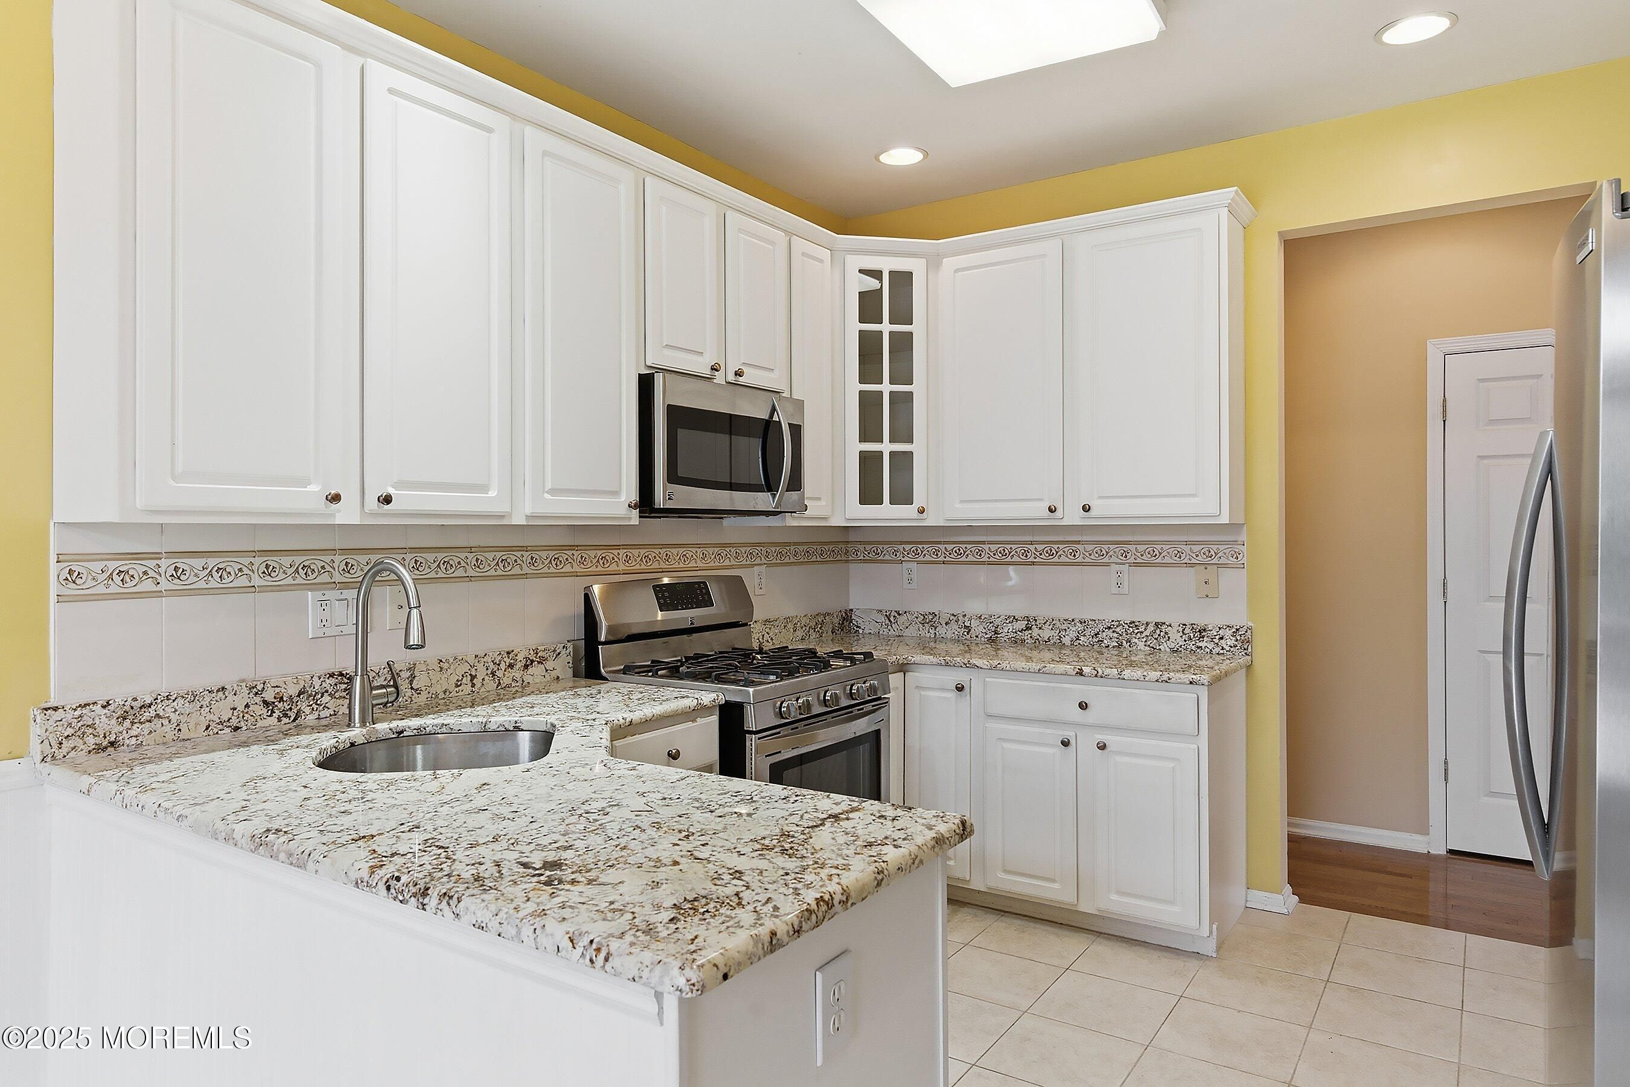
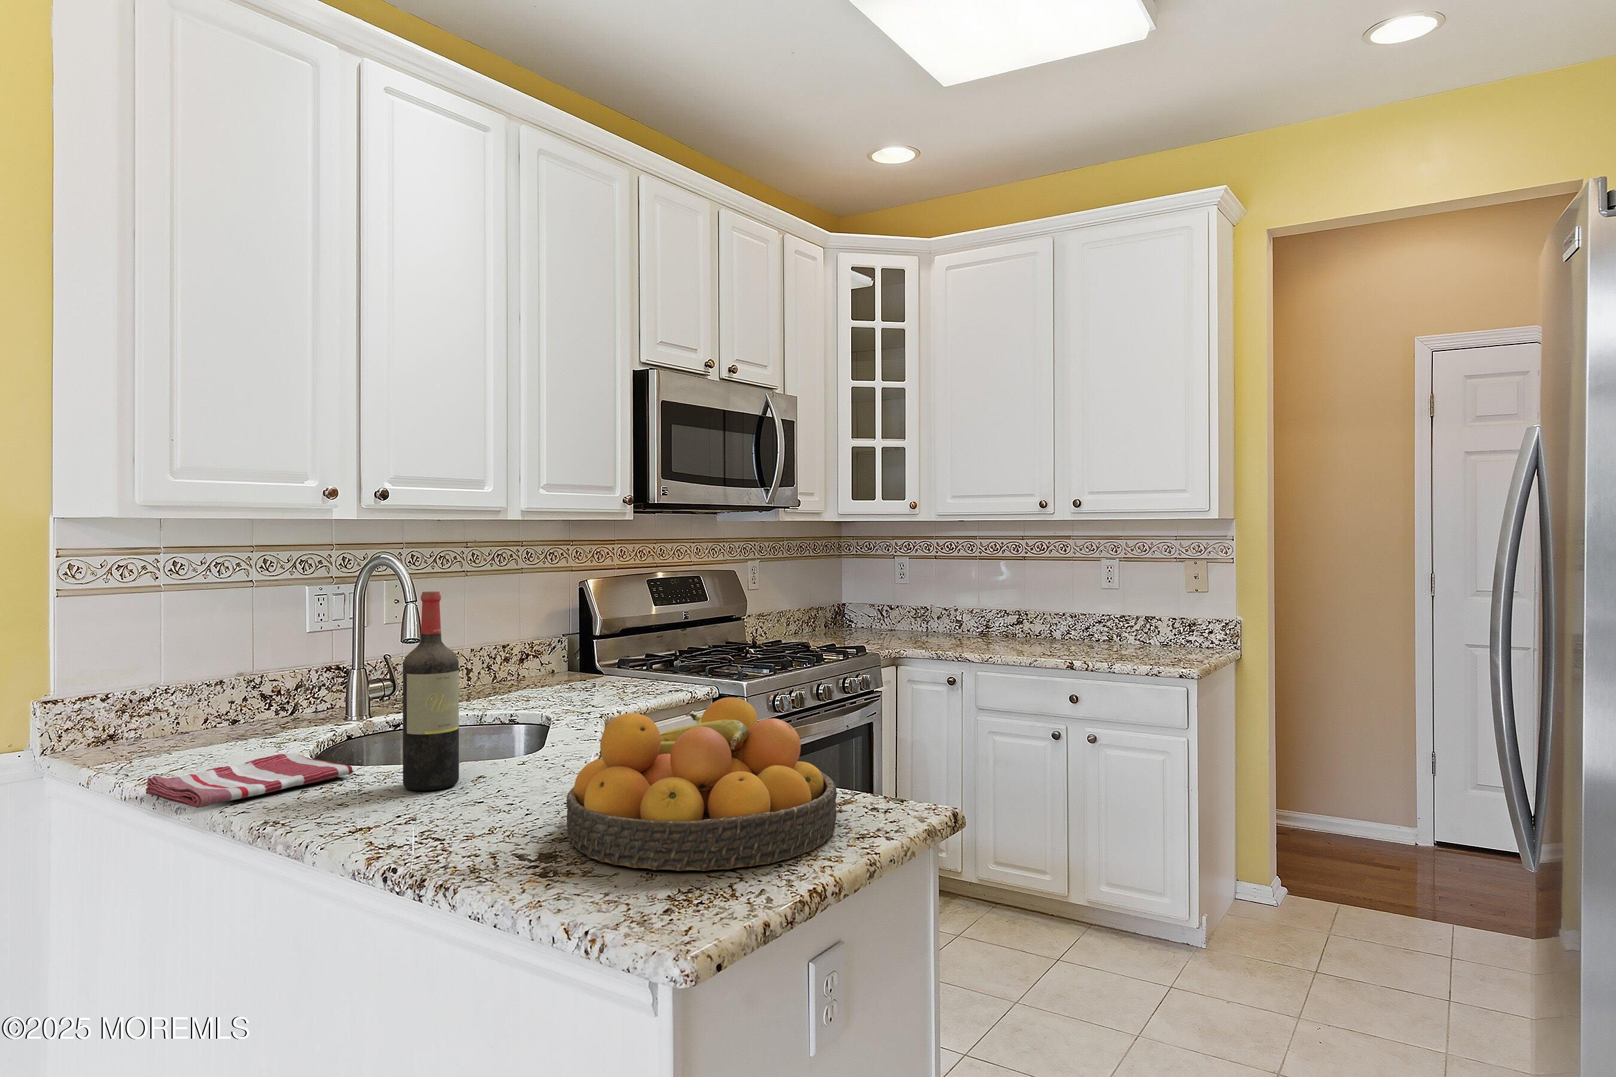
+ dish towel (252, 776)
+ wine bottle (430, 689)
+ fruit bowl (702, 767)
